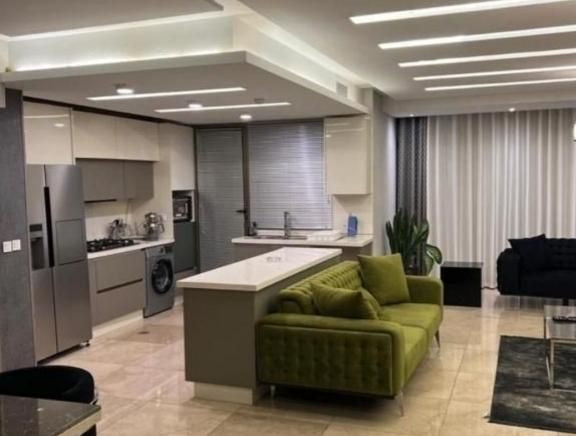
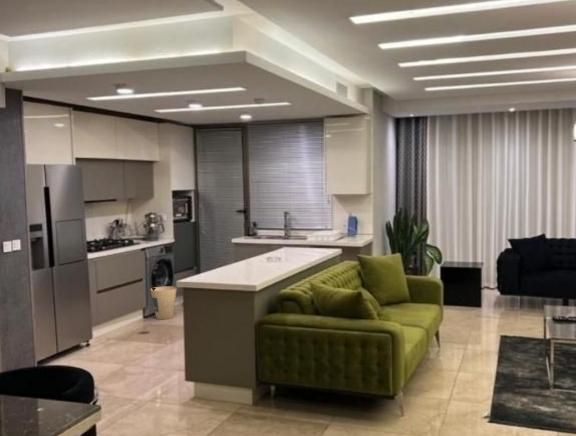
+ trash can (164, 302)
